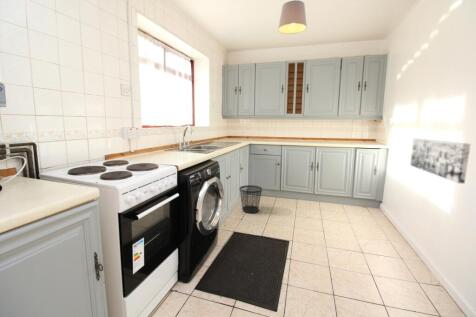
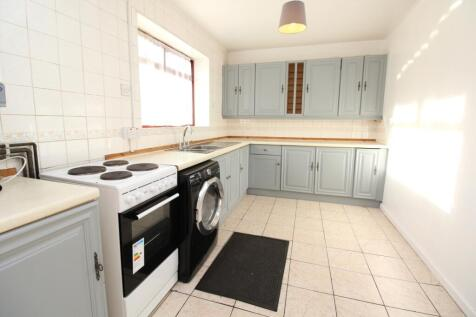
- wall art (434, 156)
- wastebasket (250, 199)
